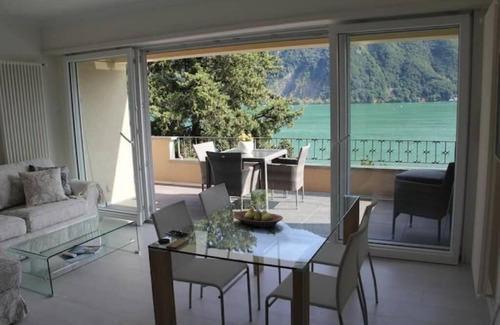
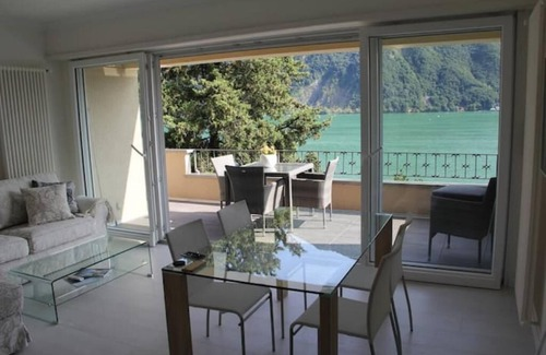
- fruit bowl (257, 216)
